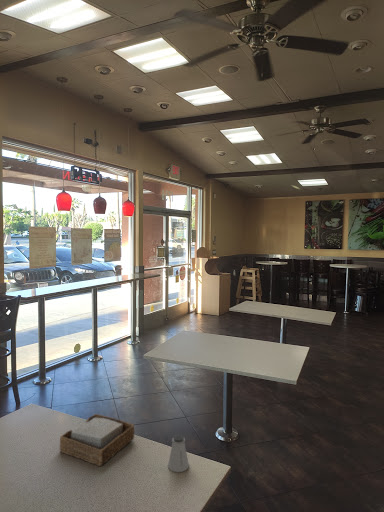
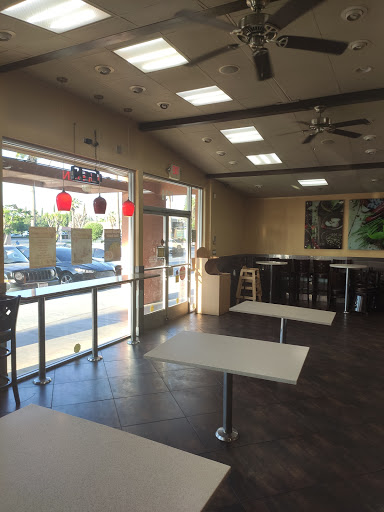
- napkin holder (98, 435)
- saltshaker (178, 451)
